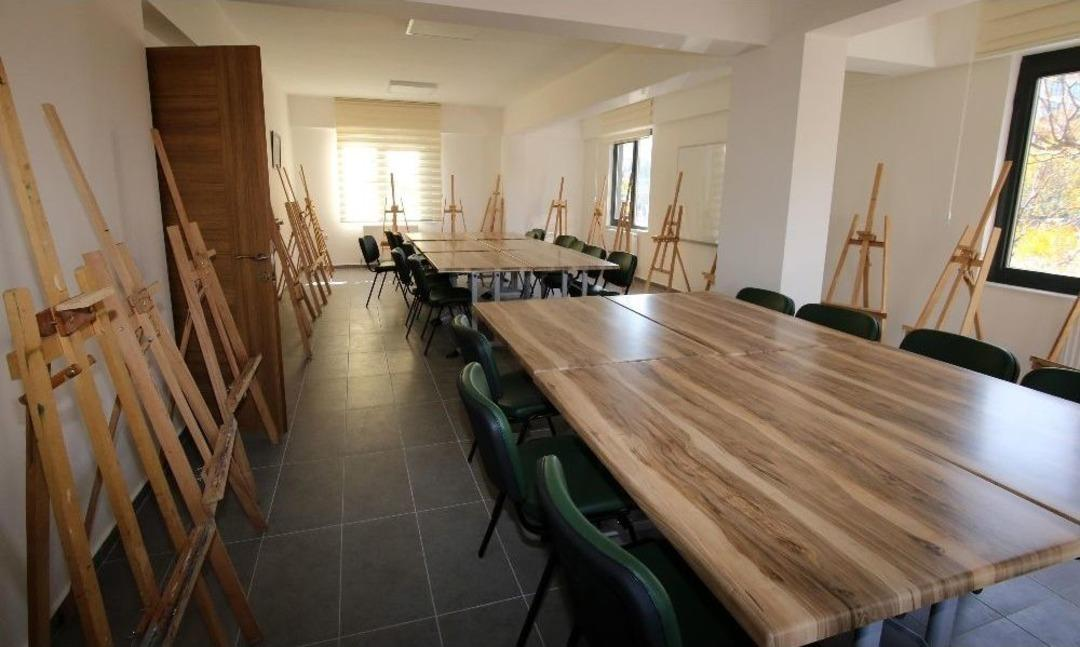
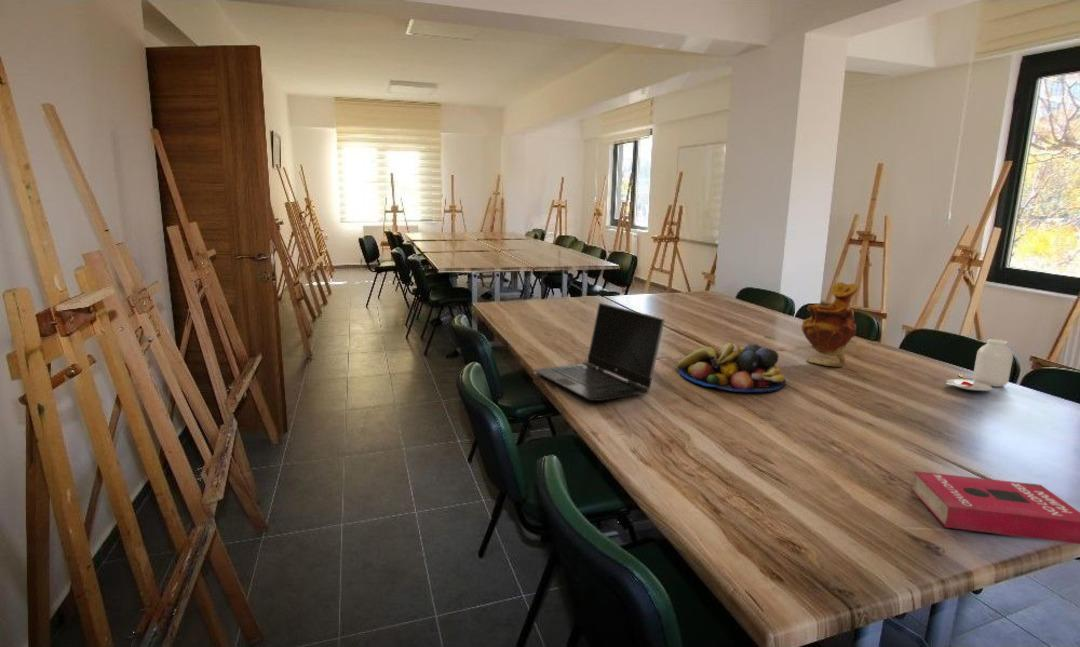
+ fruit bowl (732, 360)
+ jar (980, 363)
+ book (995, 505)
+ laptop computer (595, 348)
+ vase (828, 323)
